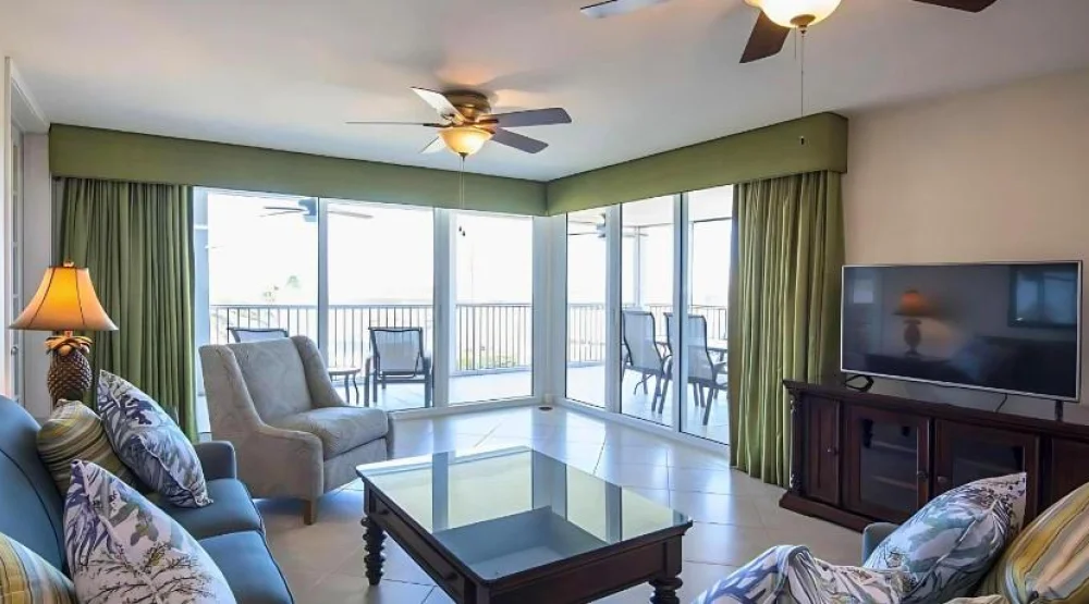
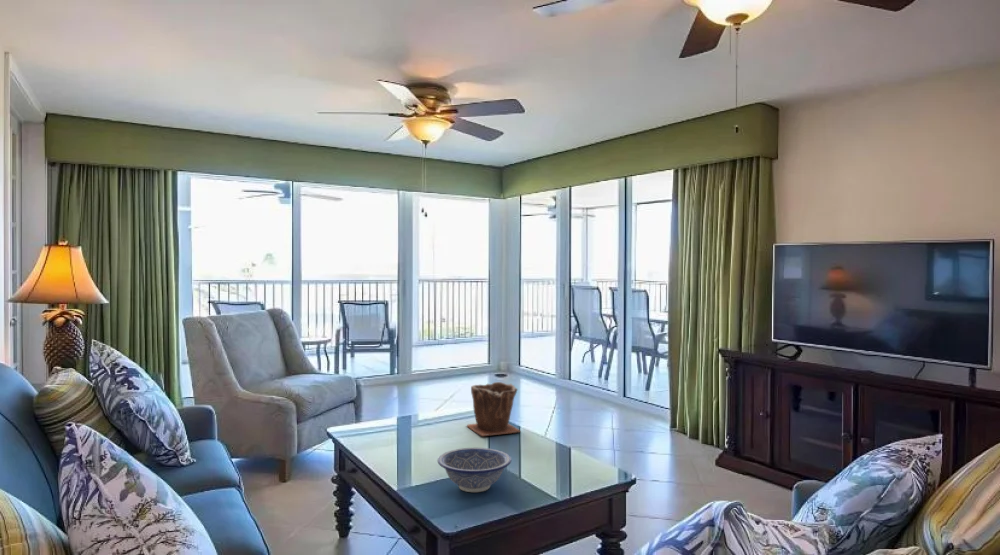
+ plant pot (493, 407)
+ decorative bowl (474, 472)
